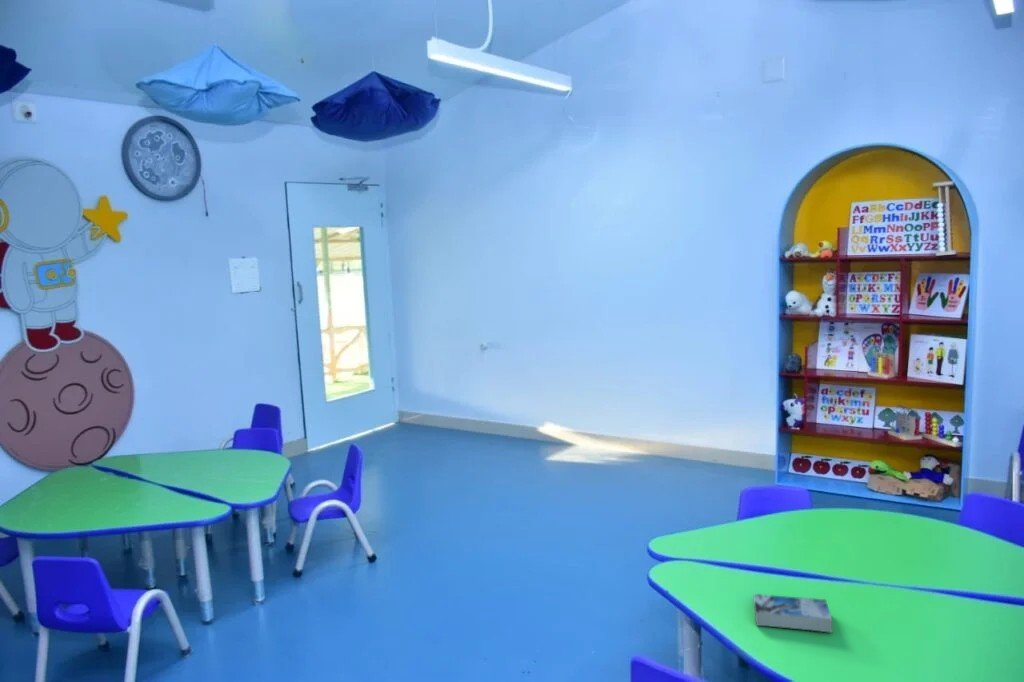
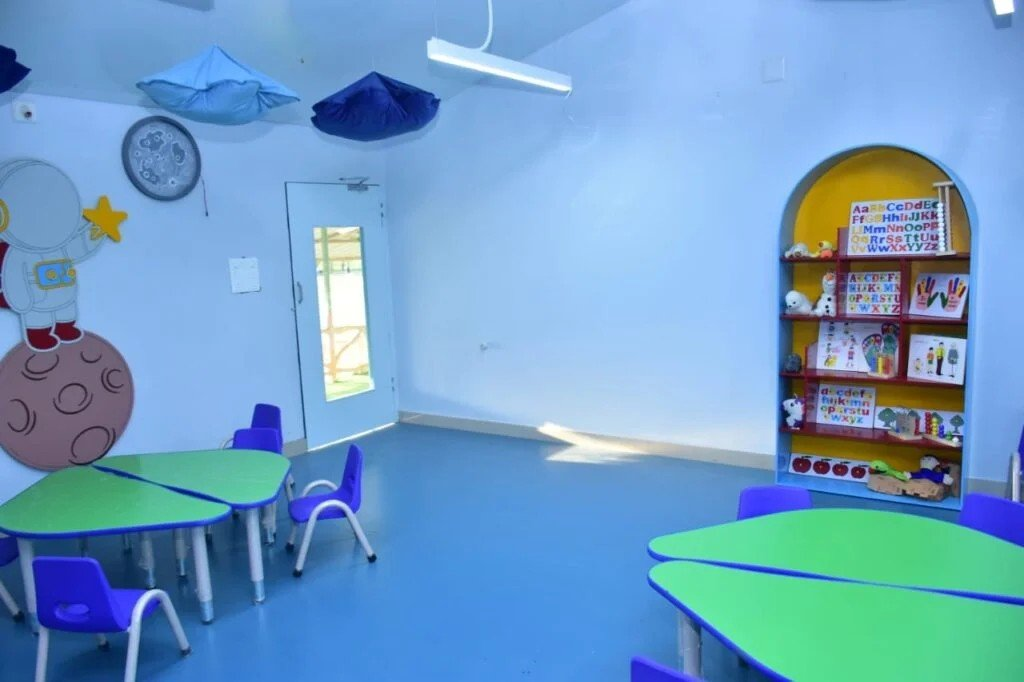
- book (791, 611)
